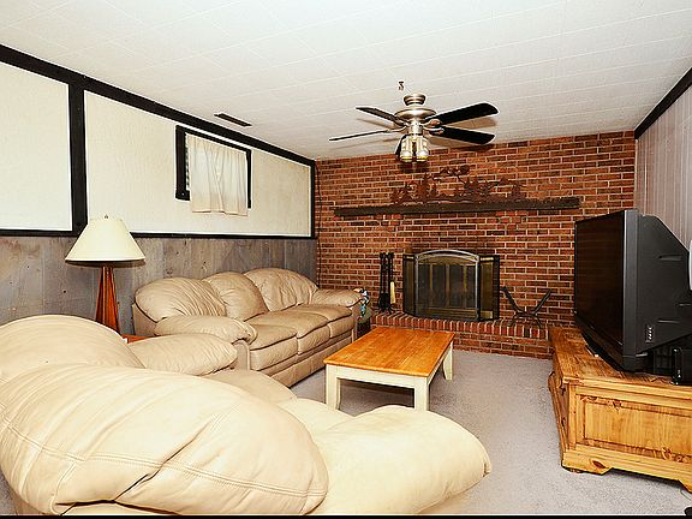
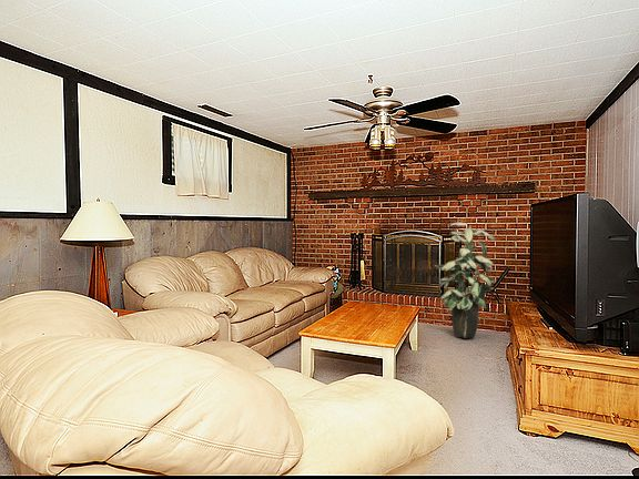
+ indoor plant (463, 279)
